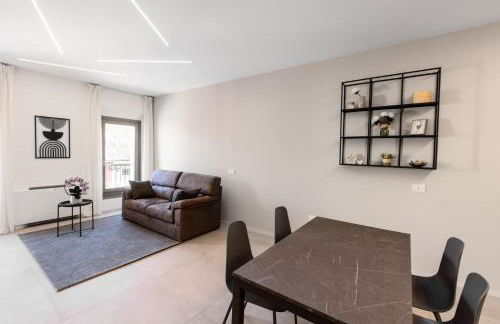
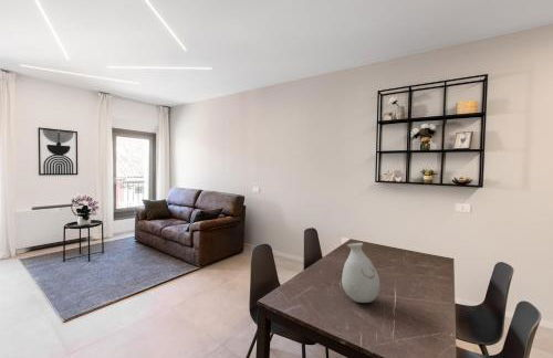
+ vase (361, 272)
